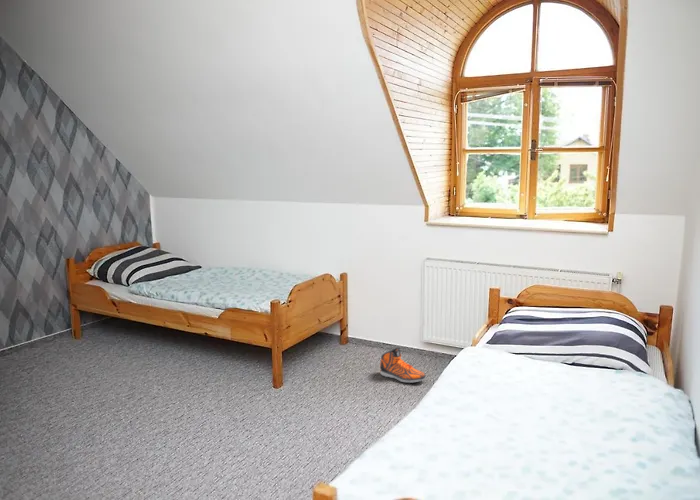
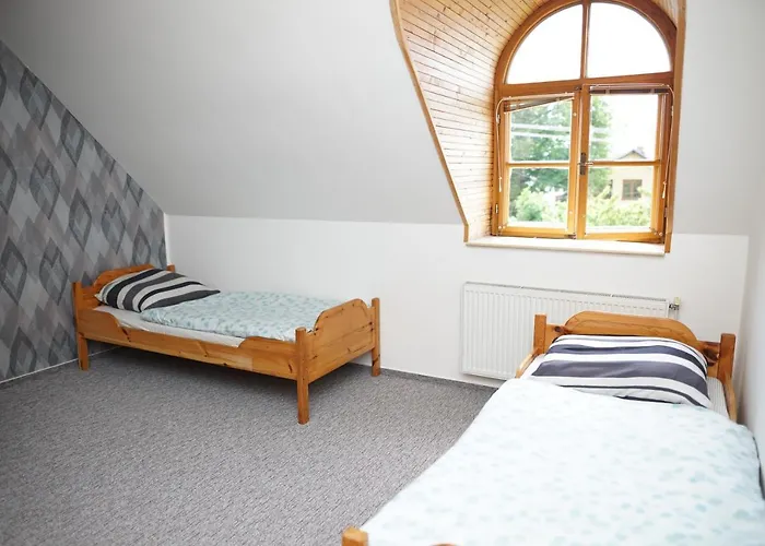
- sneaker (401, 364)
